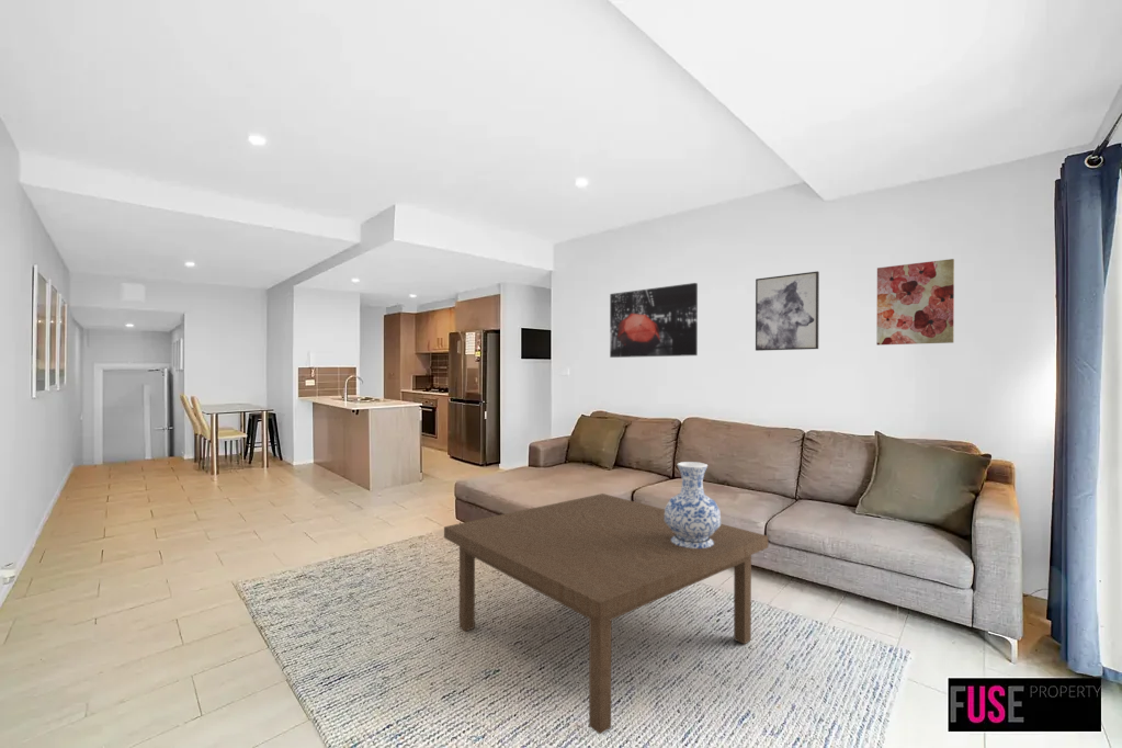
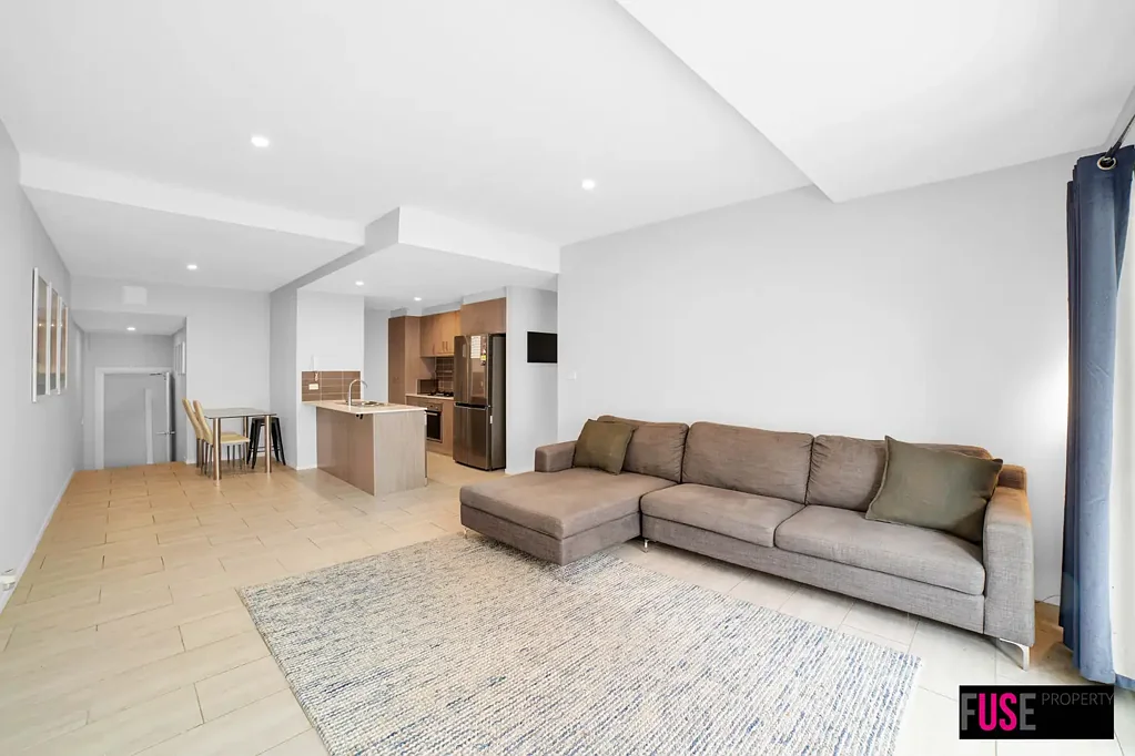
- wall art (914, 304)
- vase (692, 501)
- wall art (785, 313)
- coffee table (601, 582)
- wall art (650, 322)
